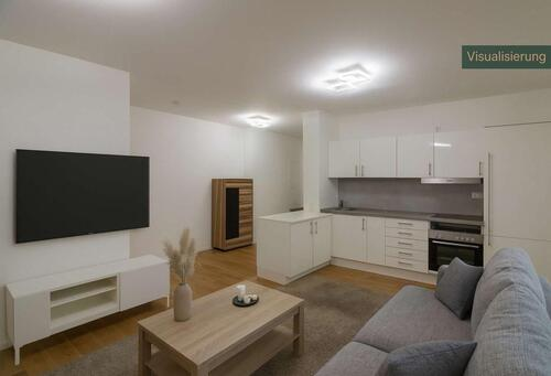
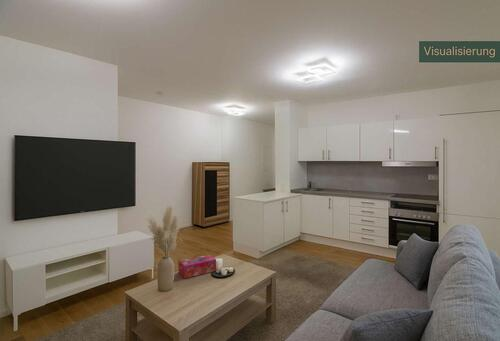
+ tissue box (197, 265)
